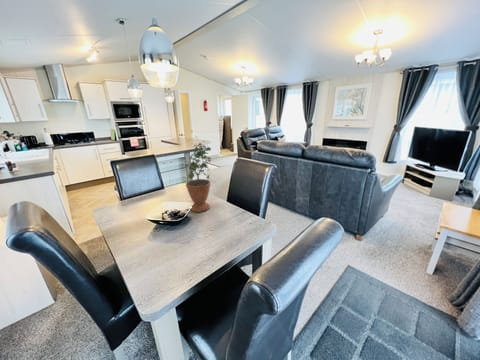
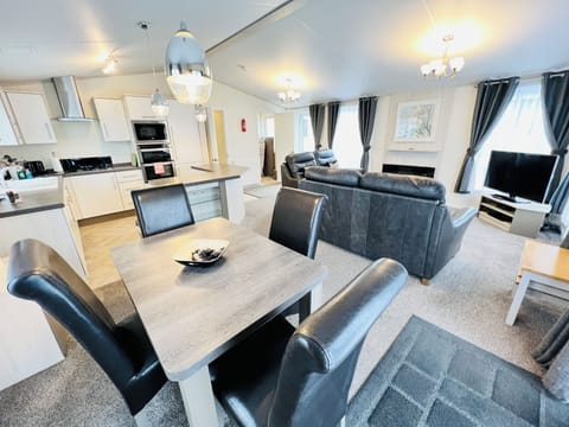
- potted plant (199, 174)
